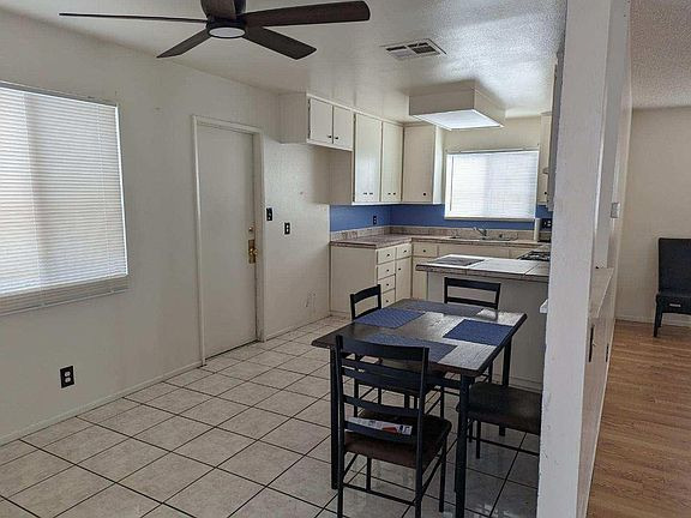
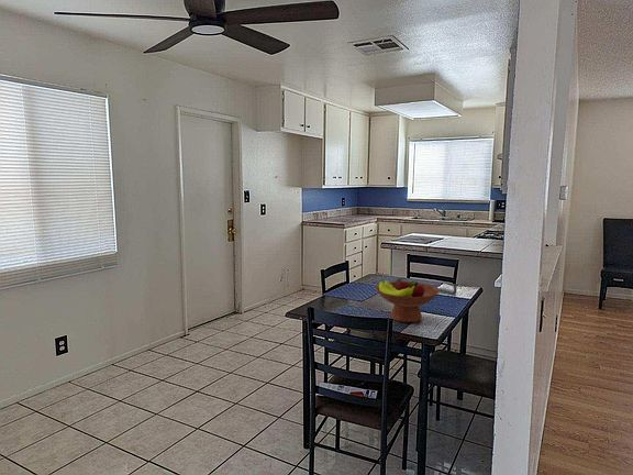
+ fruit bowl (407, 297)
